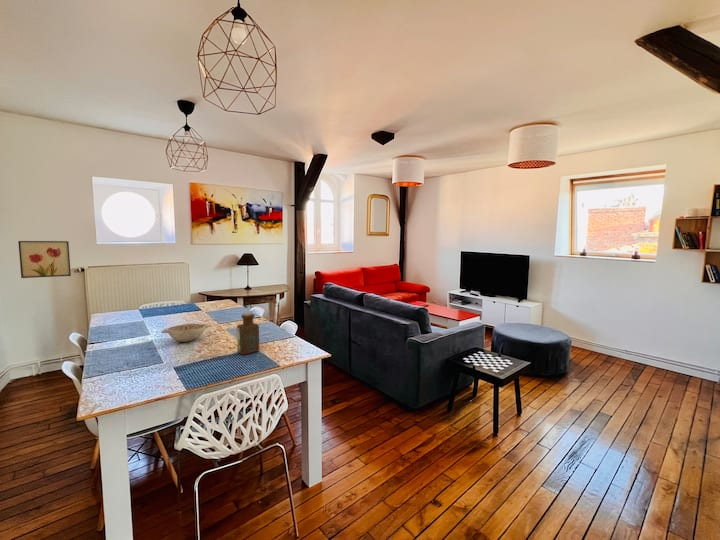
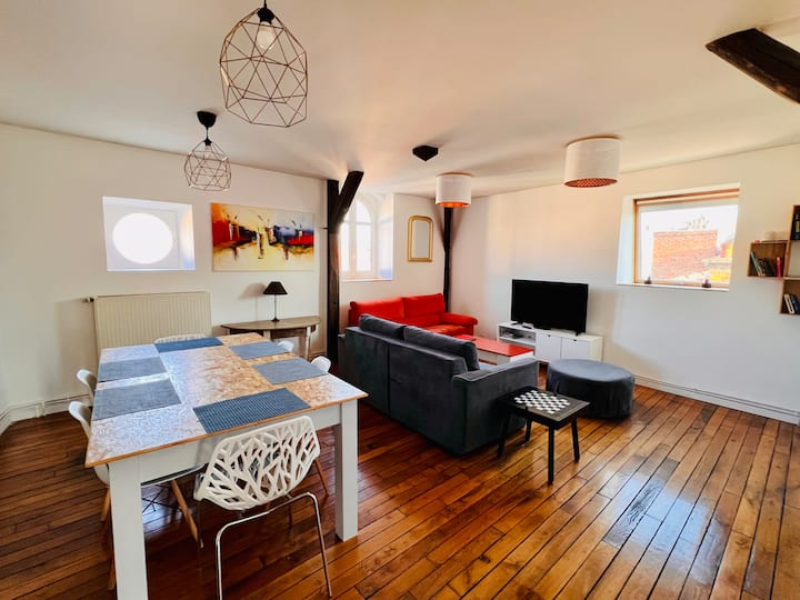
- bottle (248, 332)
- decorative bowl (187, 333)
- wall art (45, 259)
